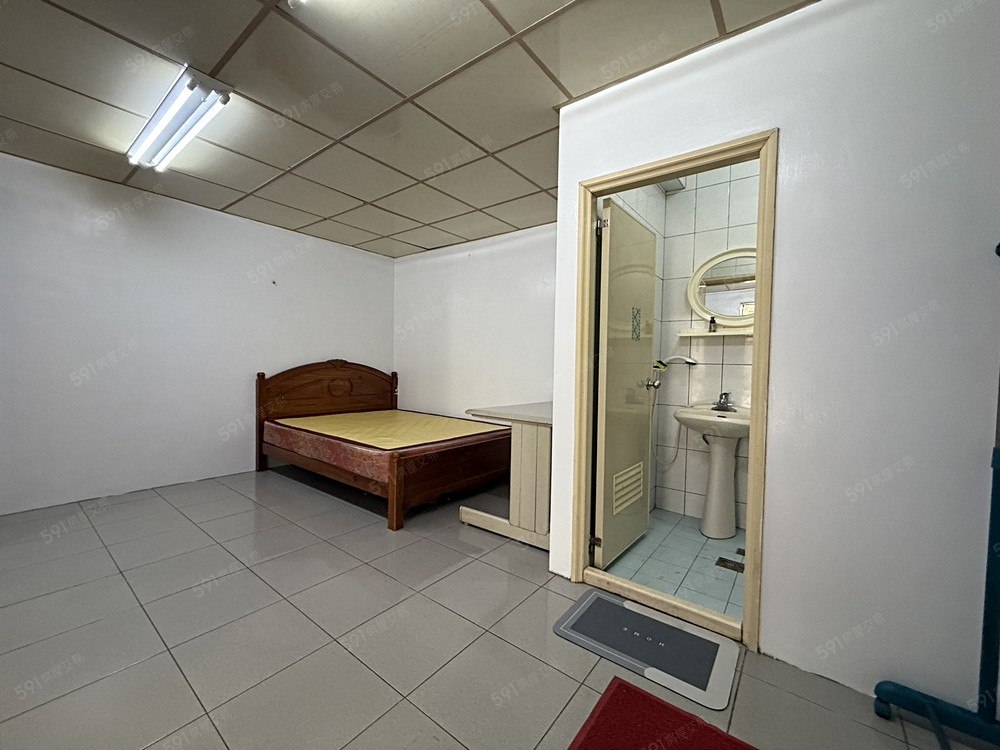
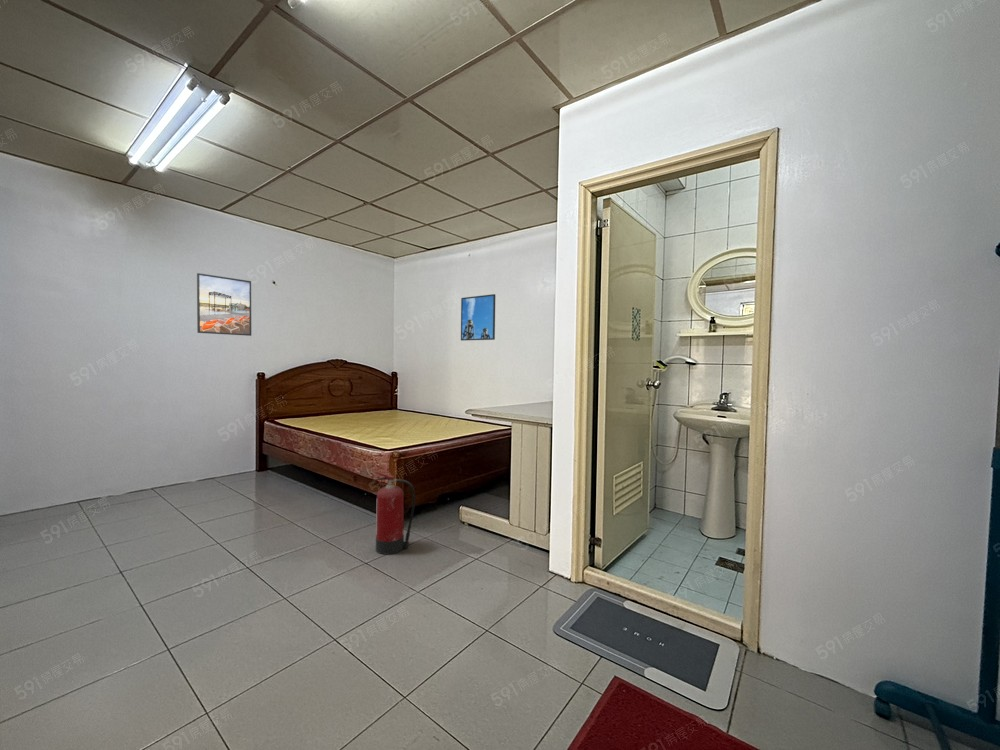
+ fire extinguisher (393, 509)
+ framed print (225, 305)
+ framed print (477, 318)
